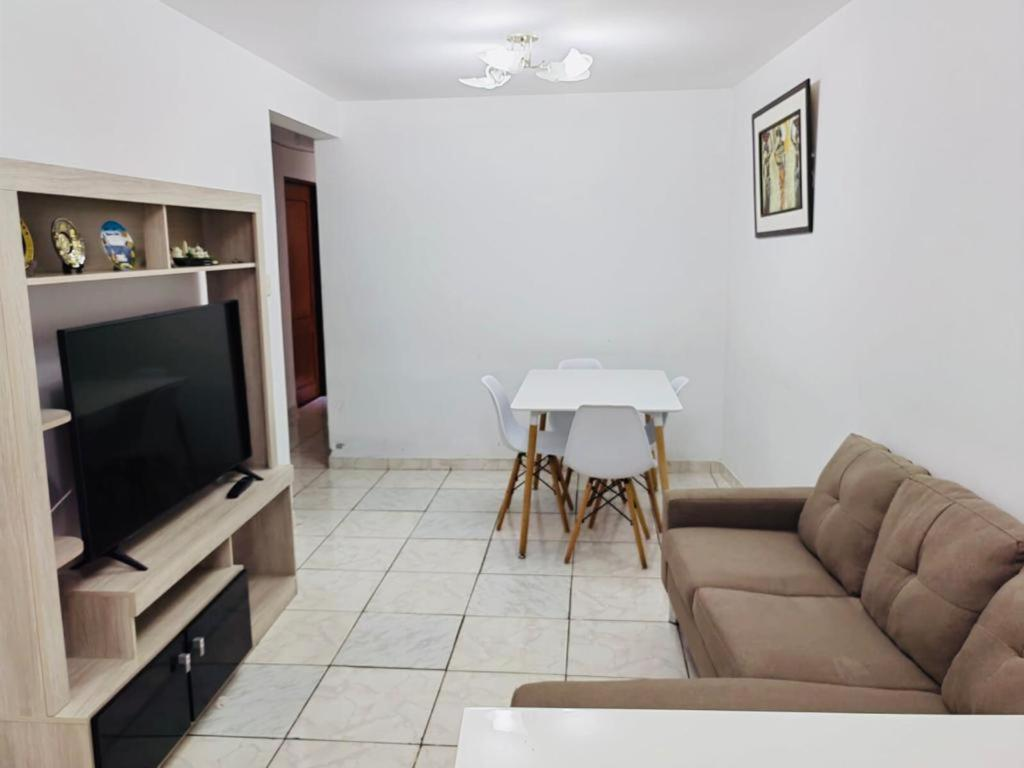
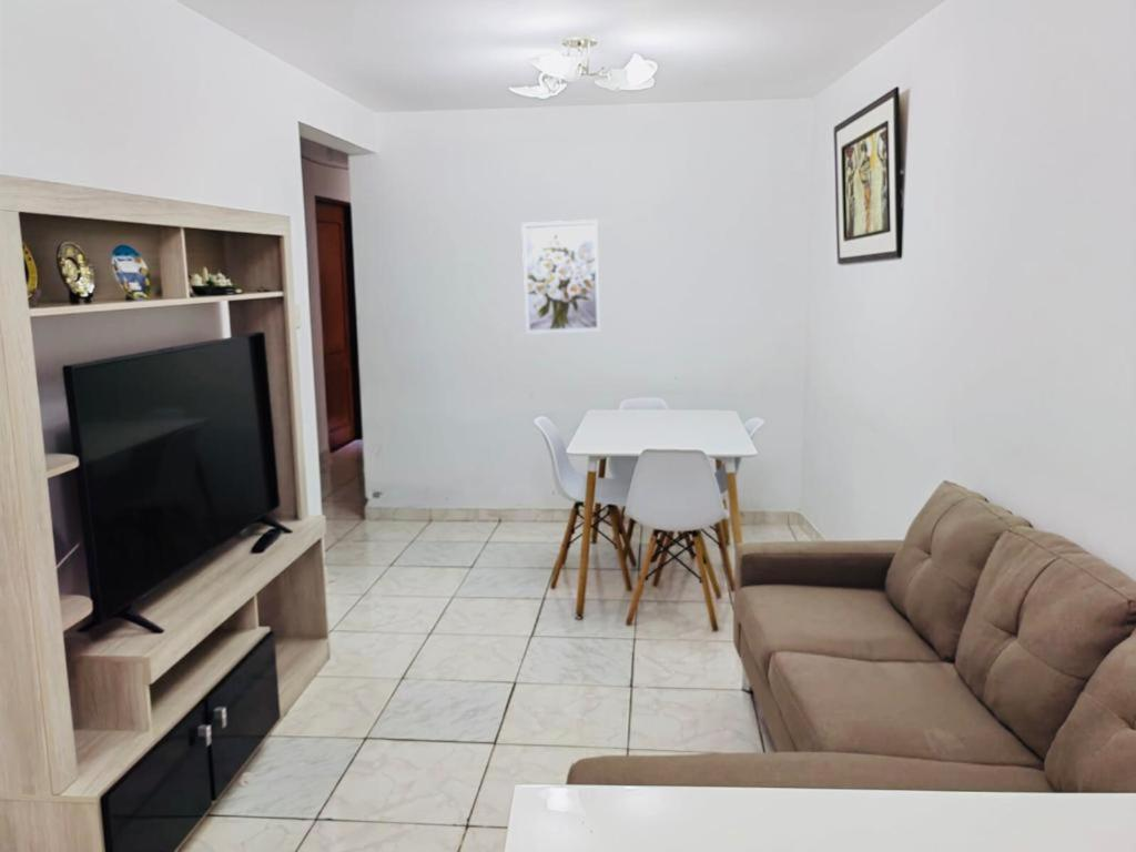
+ wall art (561, 277)
